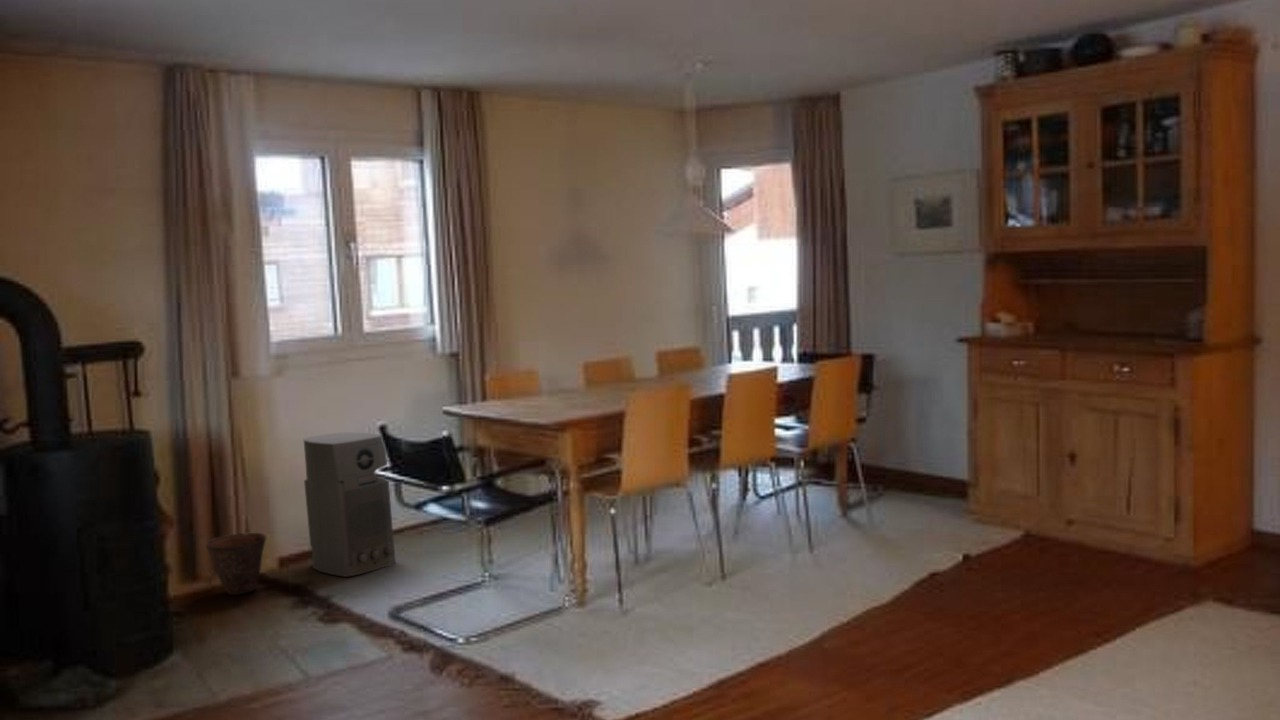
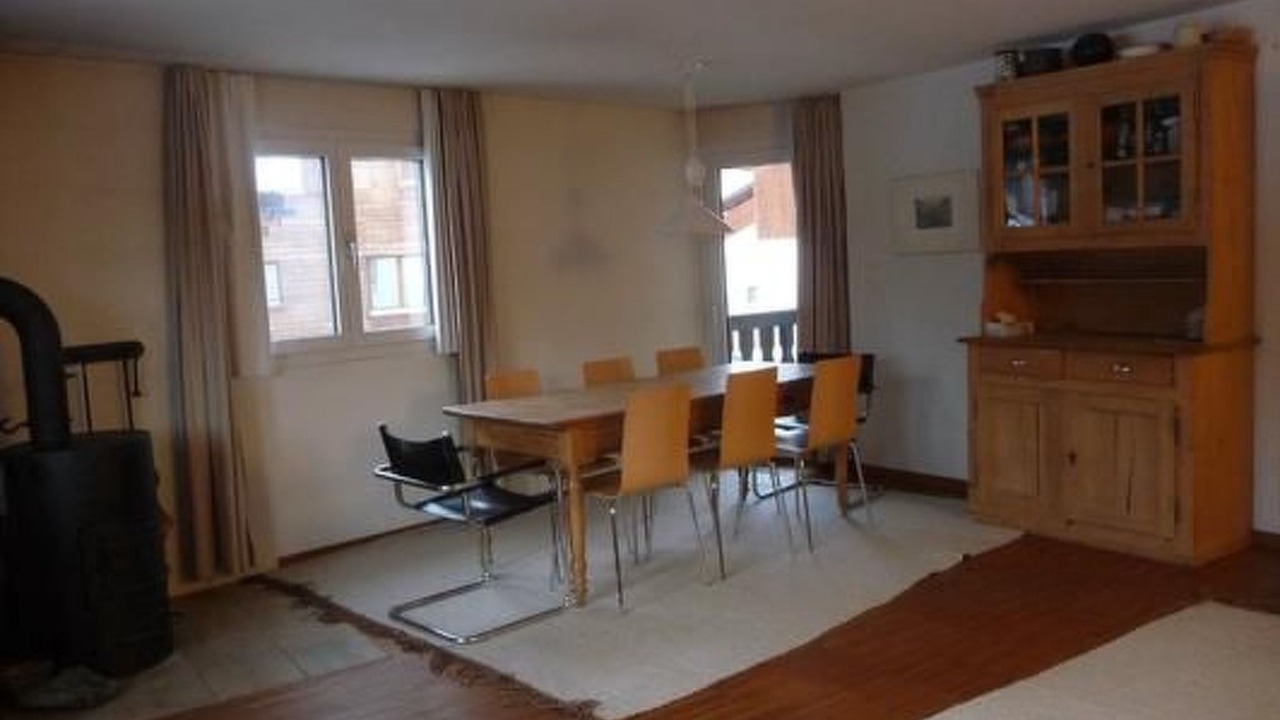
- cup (238, 565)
- air purifier (345, 501)
